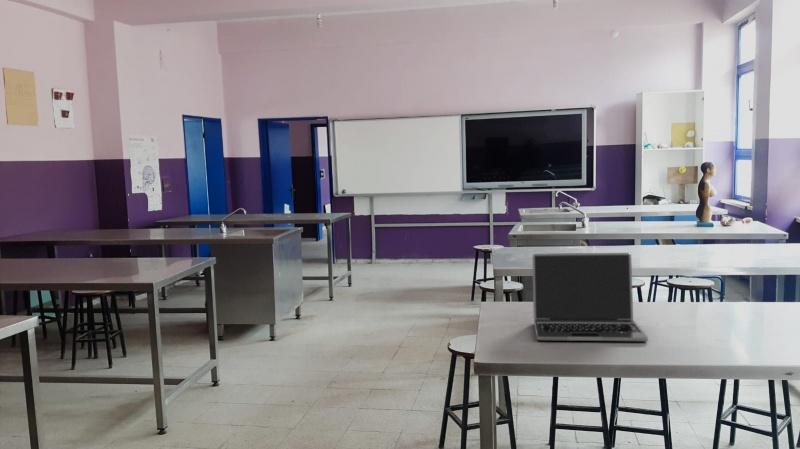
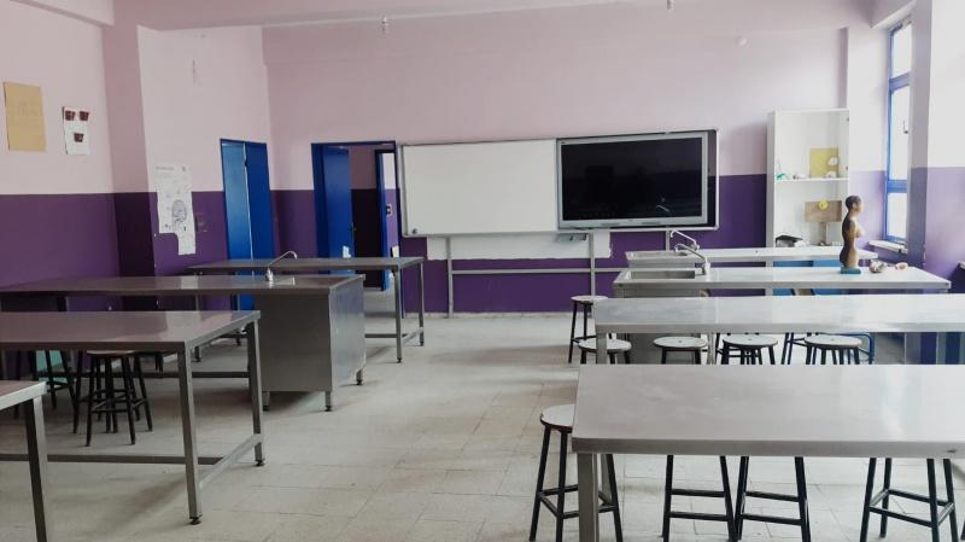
- laptop (586, 294)
